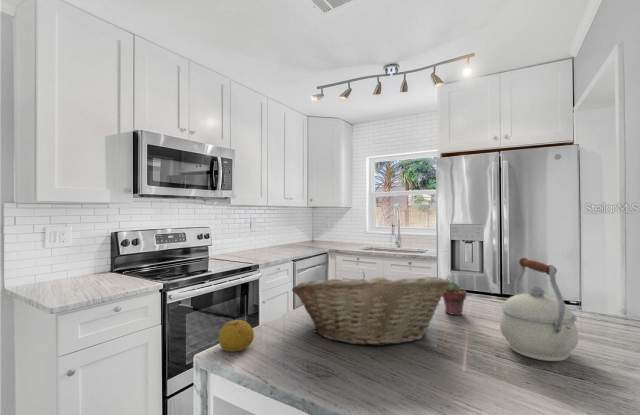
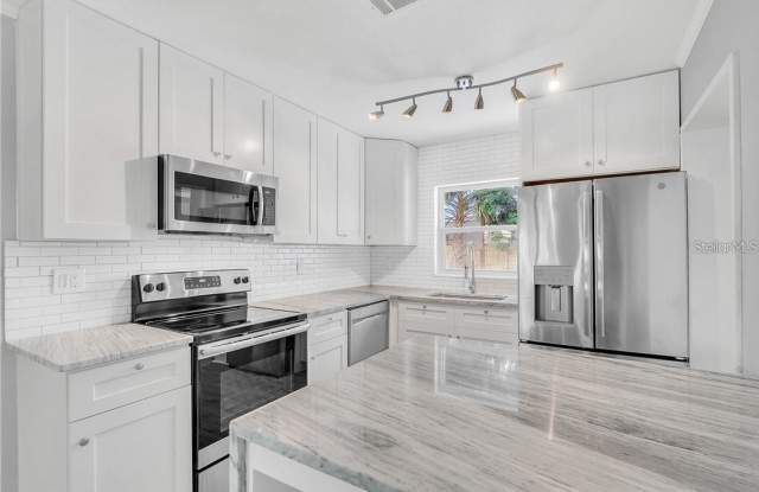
- fruit (236, 334)
- kettle (540, 307)
- fruit basket (369, 299)
- potted succulent (453, 297)
